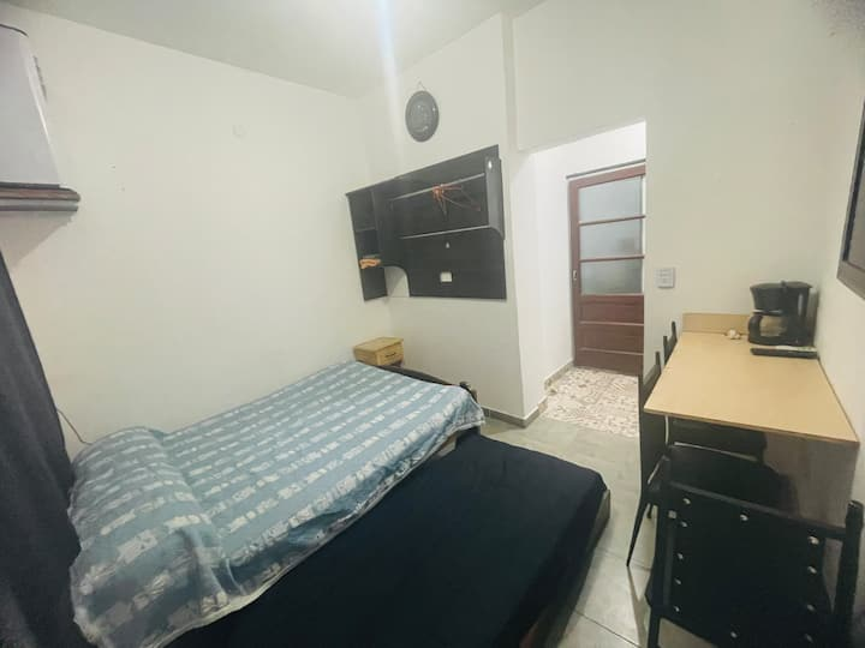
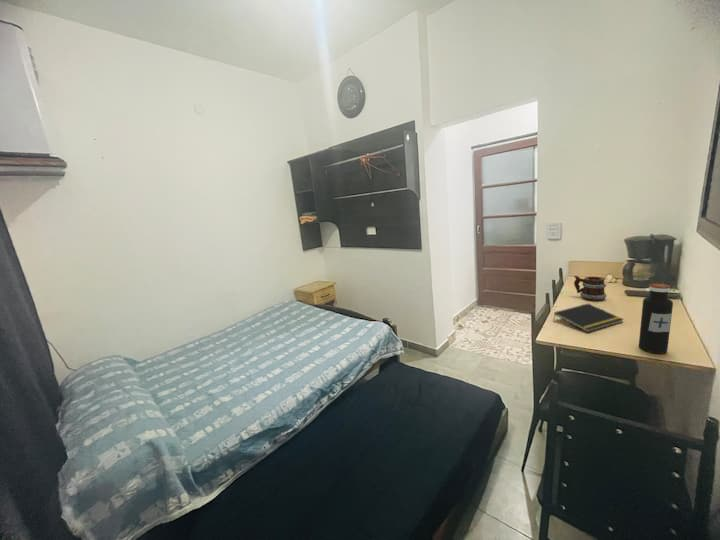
+ notepad (587, 316)
+ water bottle (655, 318)
+ mug (590, 287)
